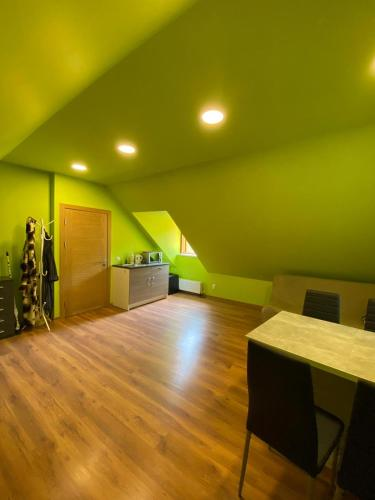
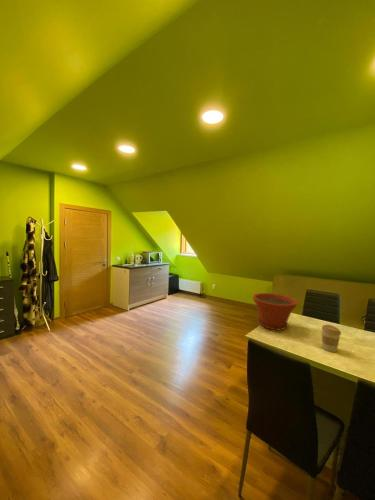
+ plant pot (273, 312)
+ coffee cup (330, 337)
